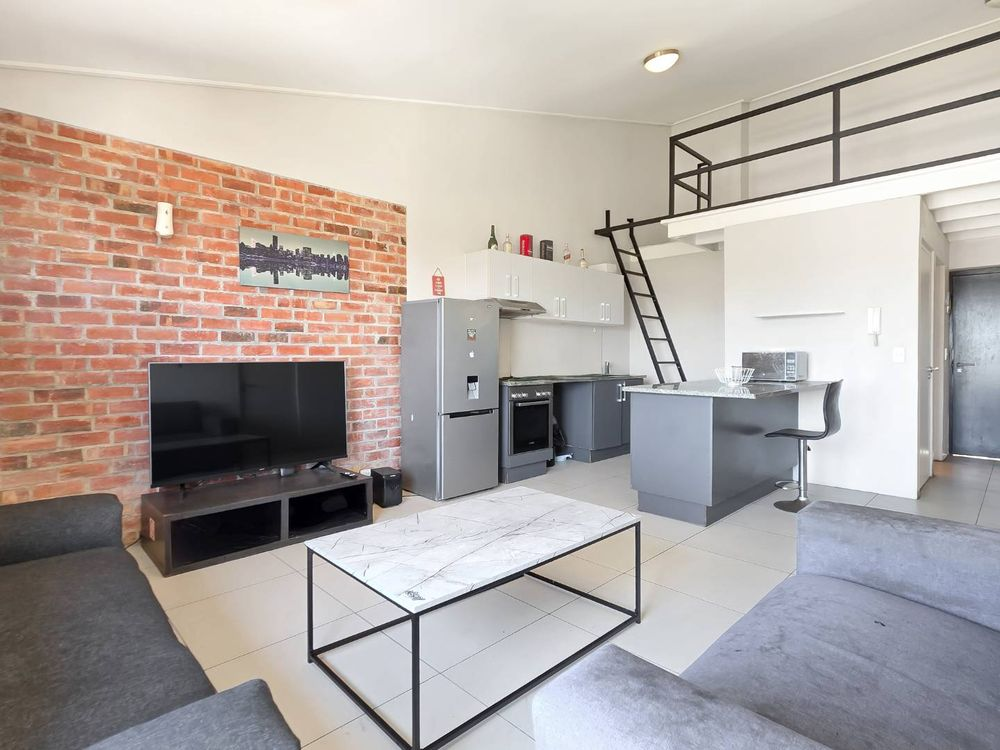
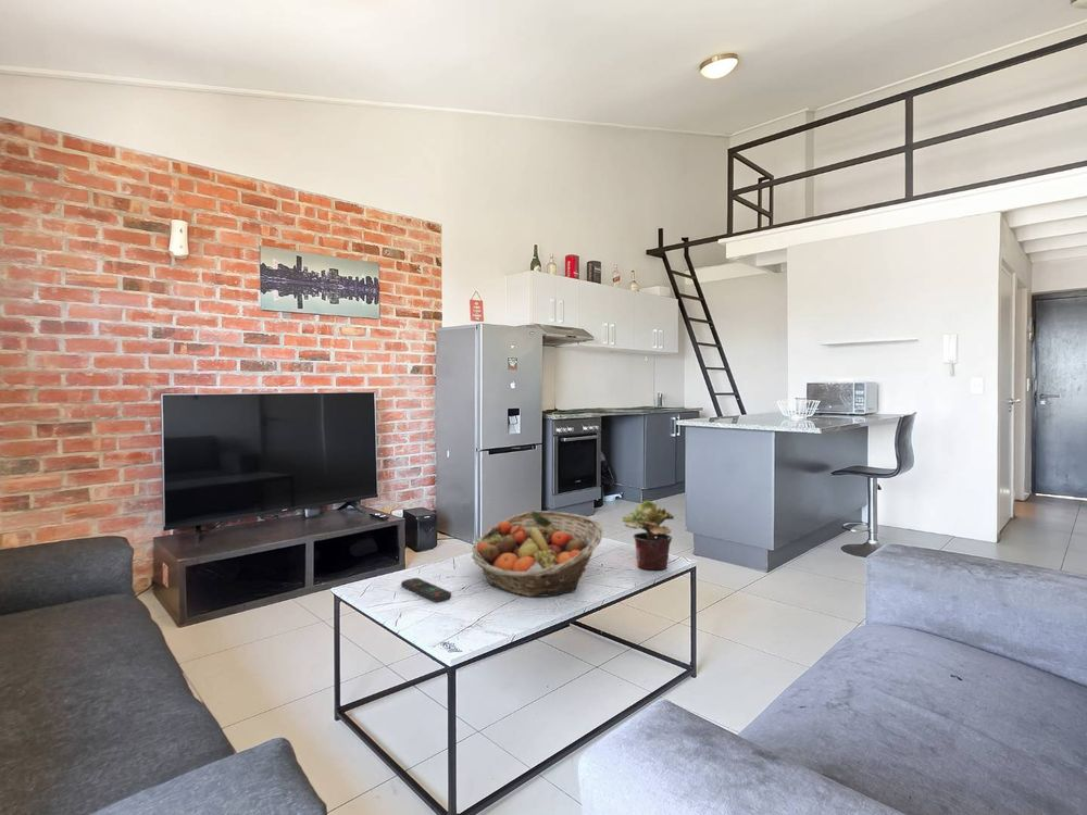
+ remote control (425, 589)
+ fruit basket (536, 550)
+ potted plant (647, 532)
